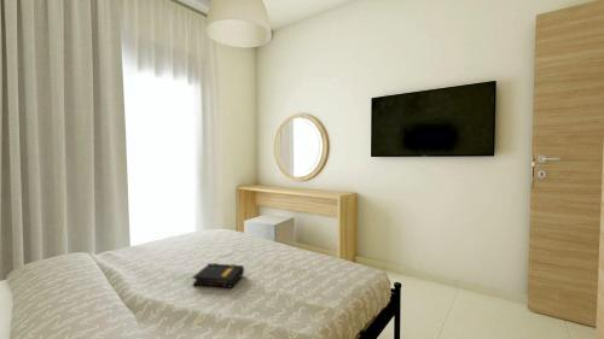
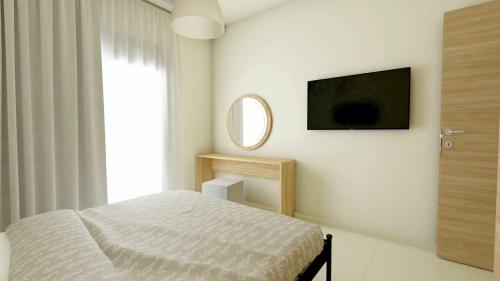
- book (216, 273)
